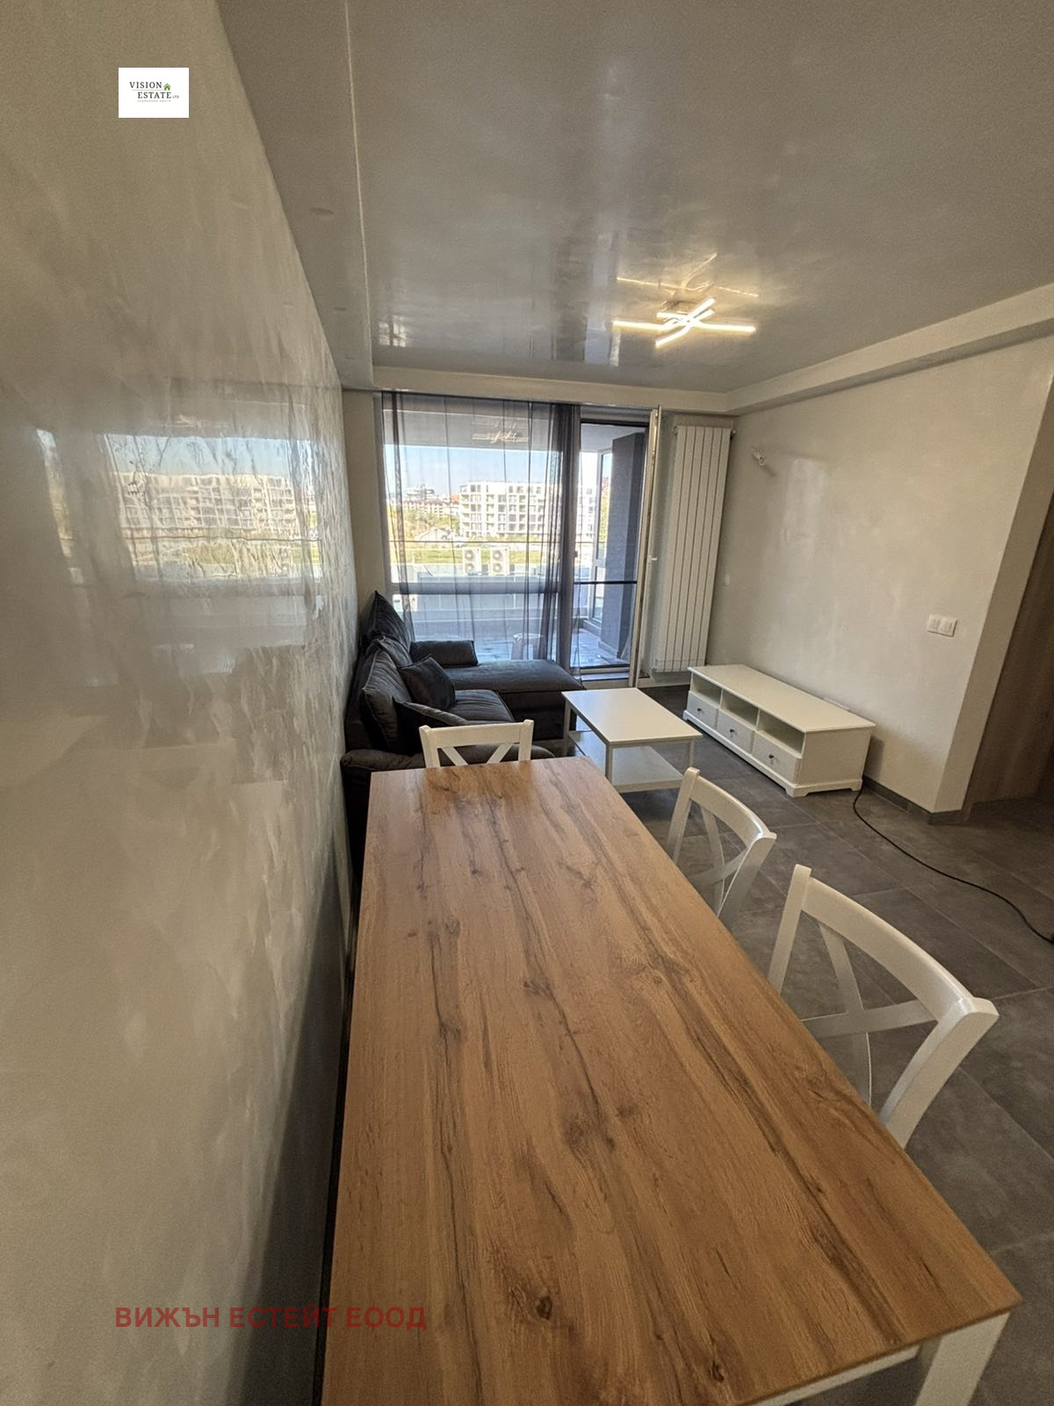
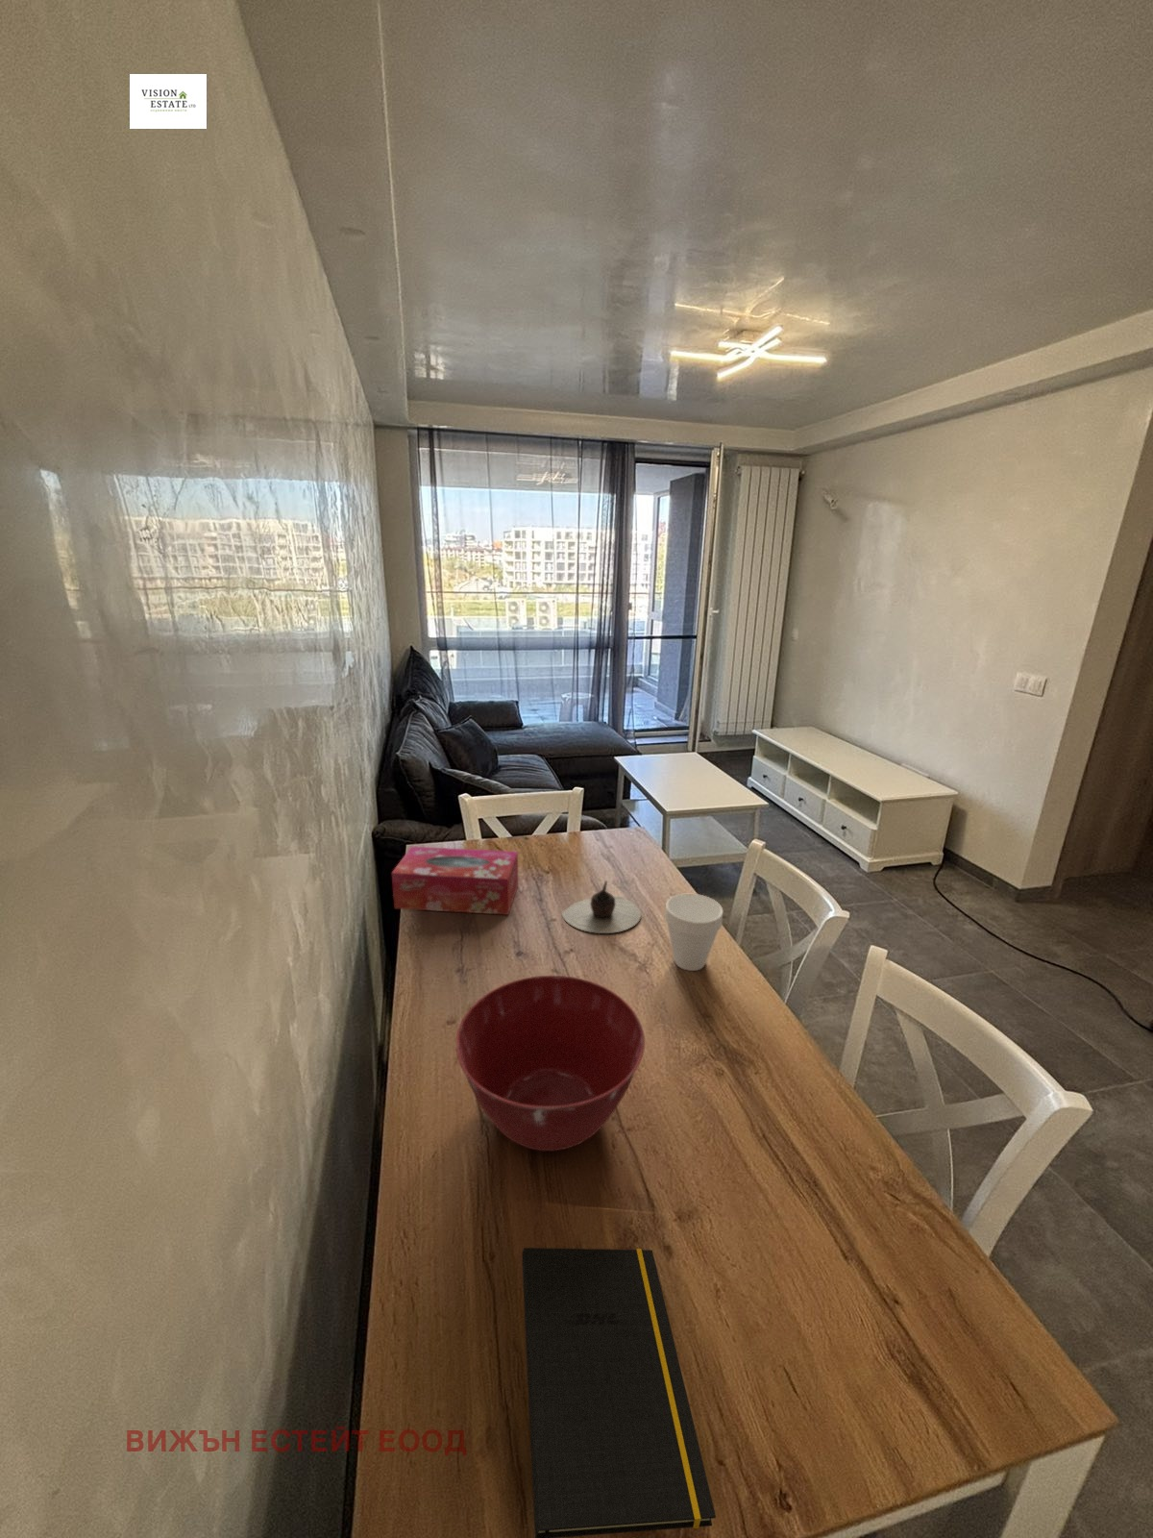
+ tissue box (458, 878)
+ teapot (602, 897)
+ notepad (604, 1367)
+ cup (692, 935)
+ mixing bowl (550, 1071)
